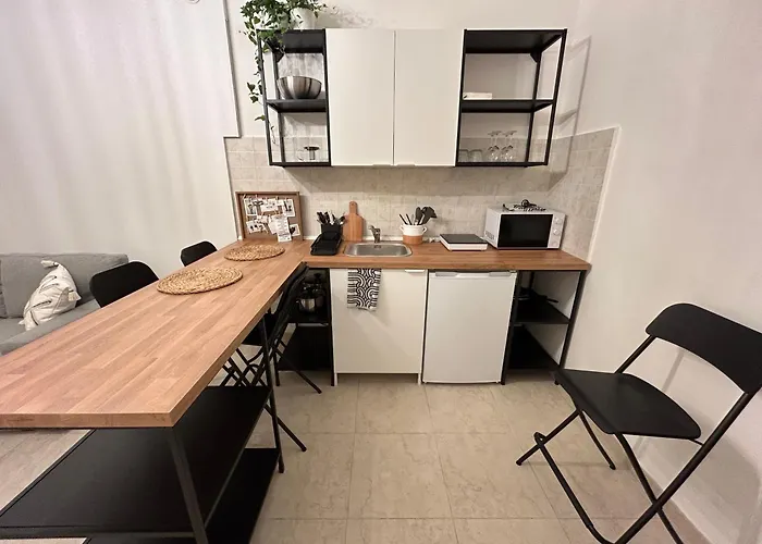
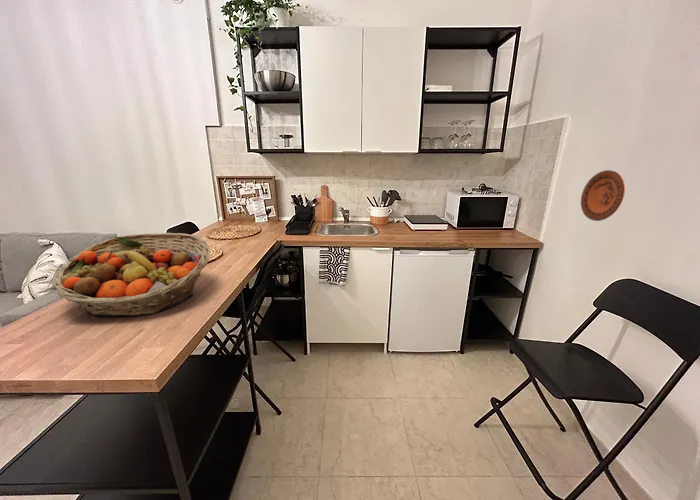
+ decorative plate (601, 196)
+ fruit basket (140, 271)
